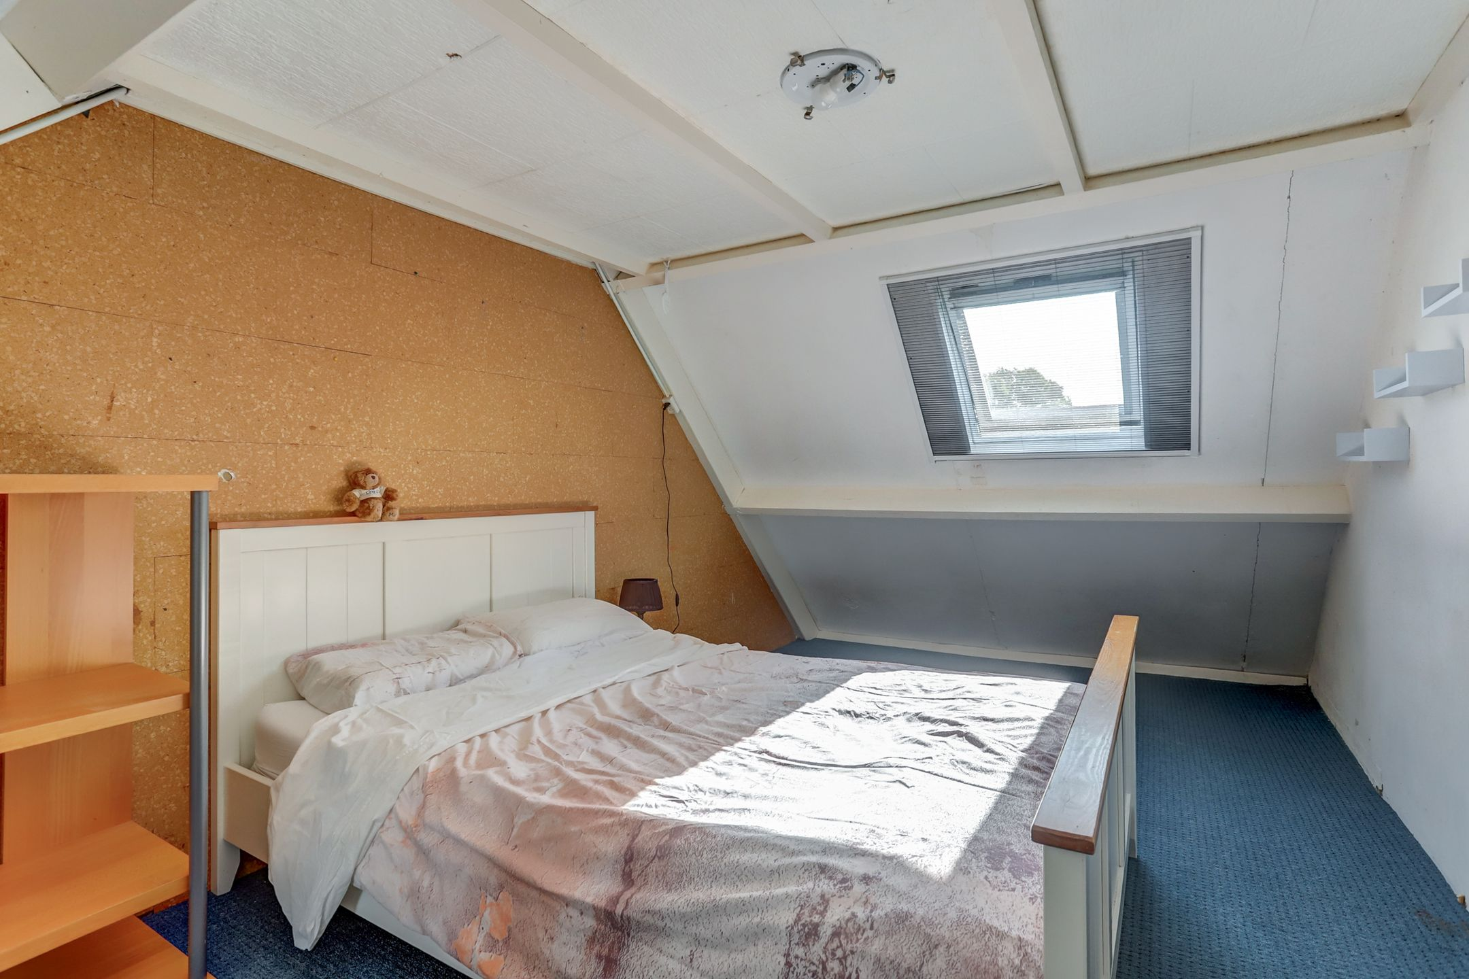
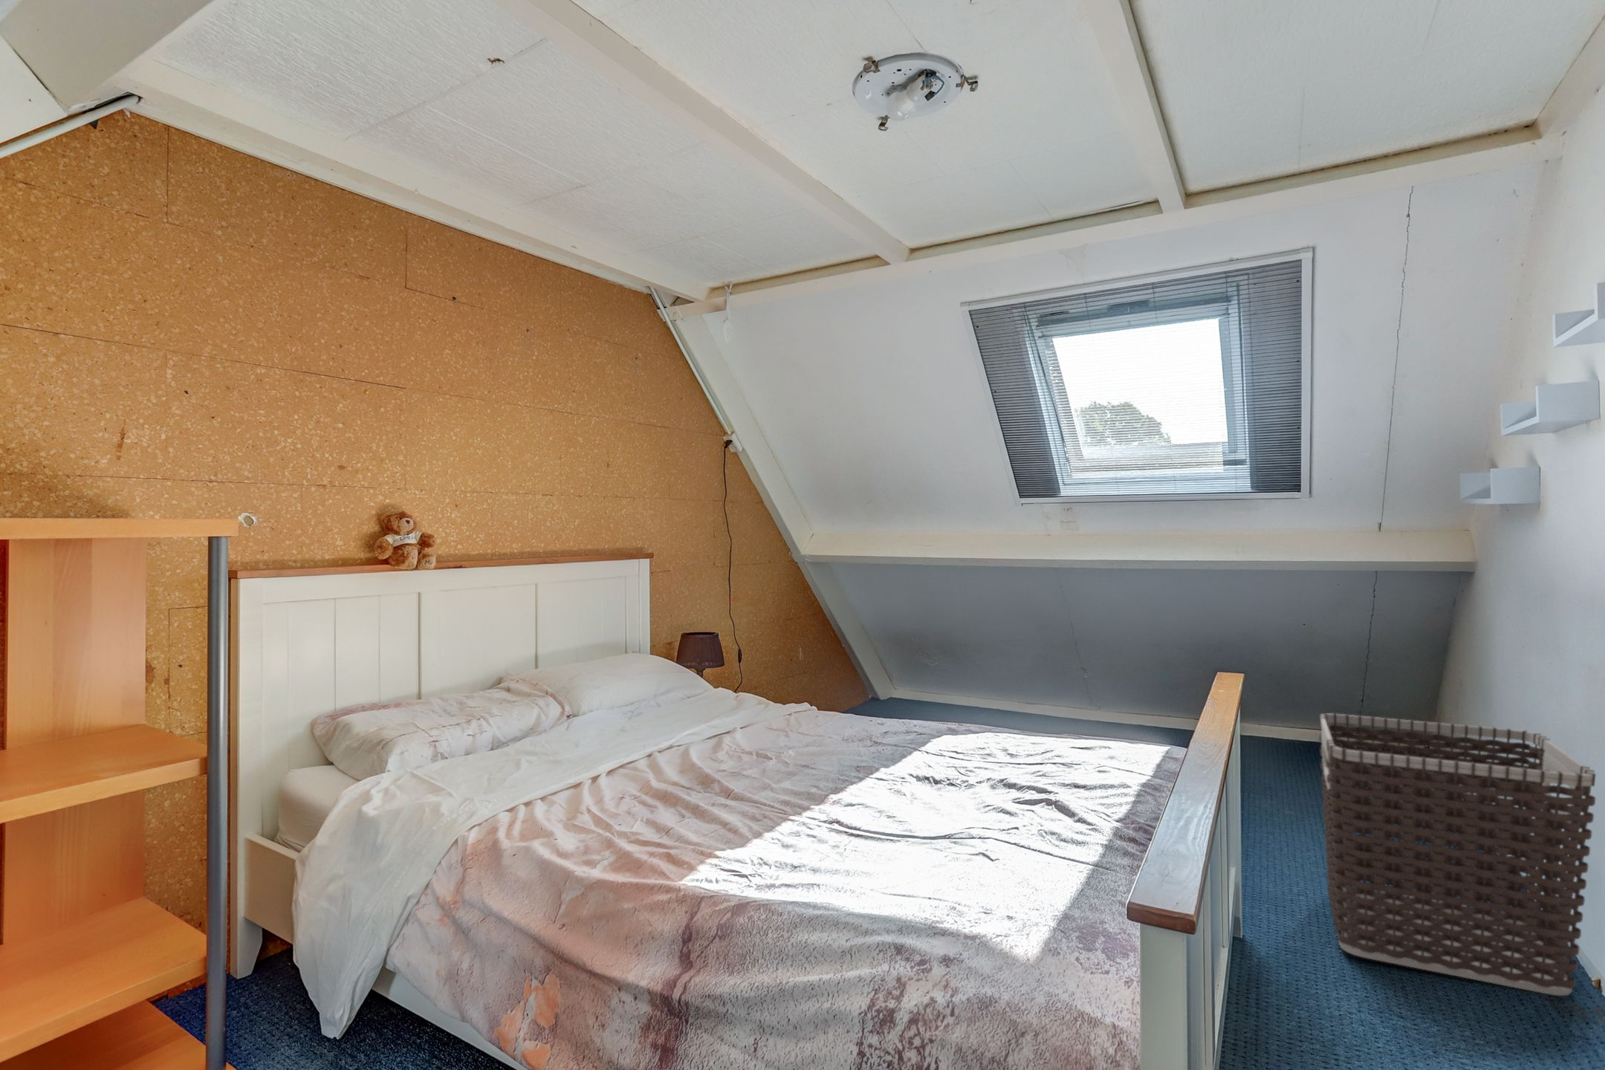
+ clothes hamper (1437, 837)
